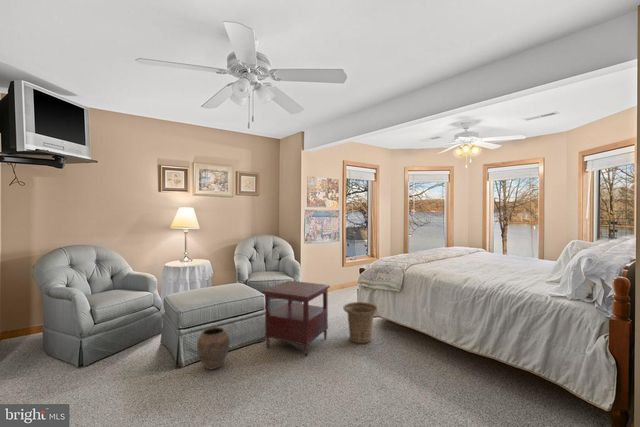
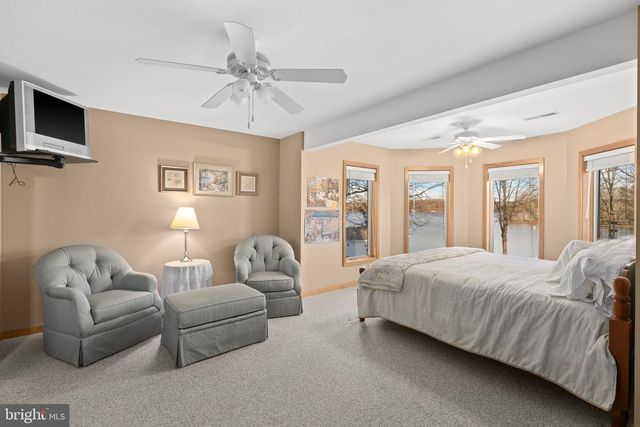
- basket (360, 323)
- side table (297, 315)
- vase (213, 348)
